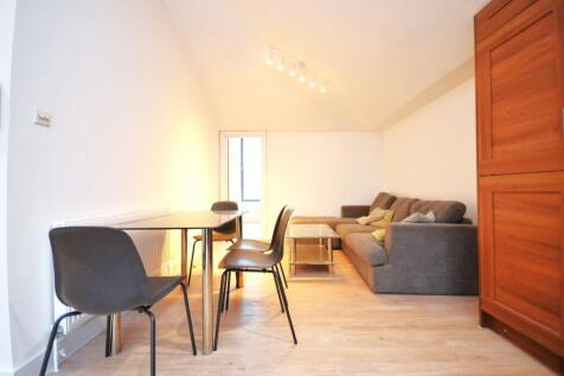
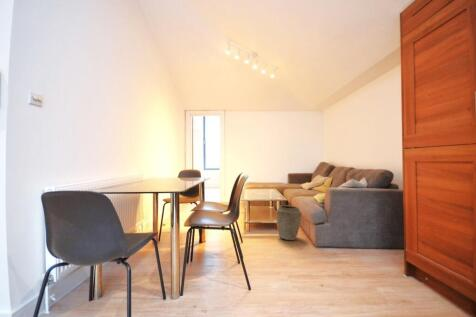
+ vase (288, 222)
